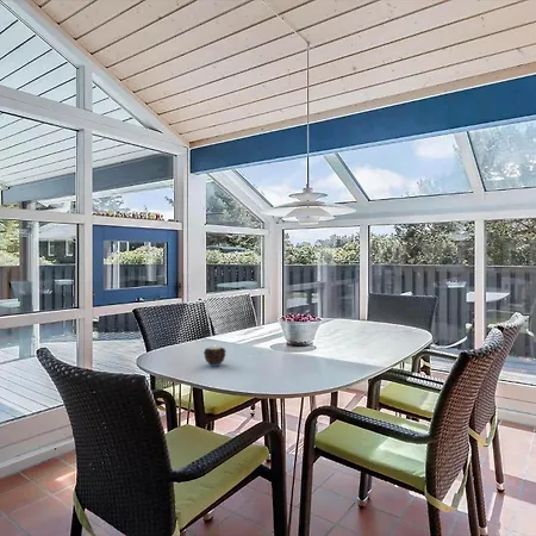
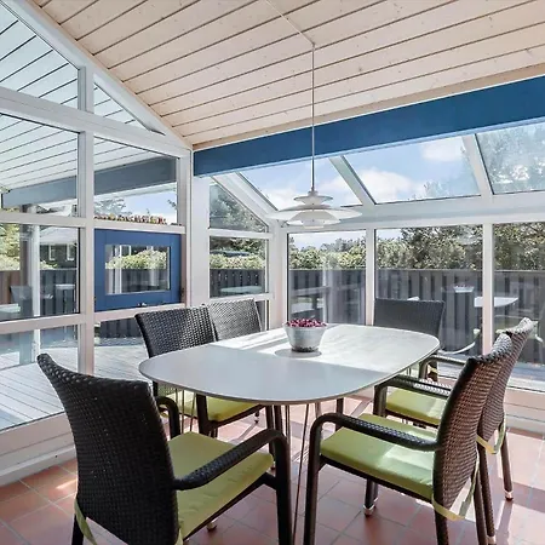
- candle (214, 354)
